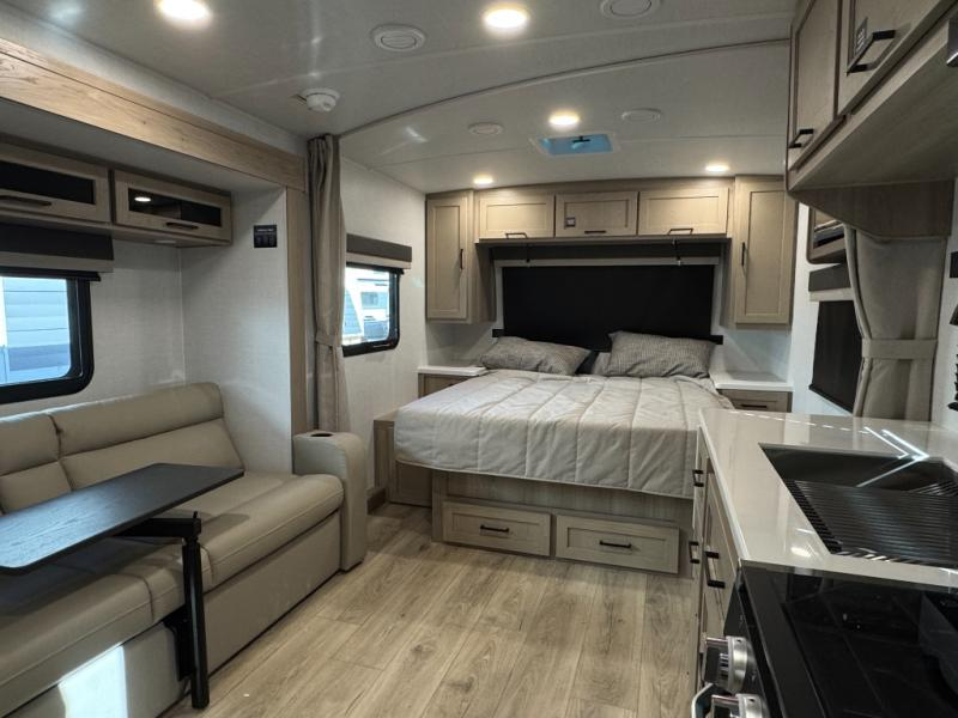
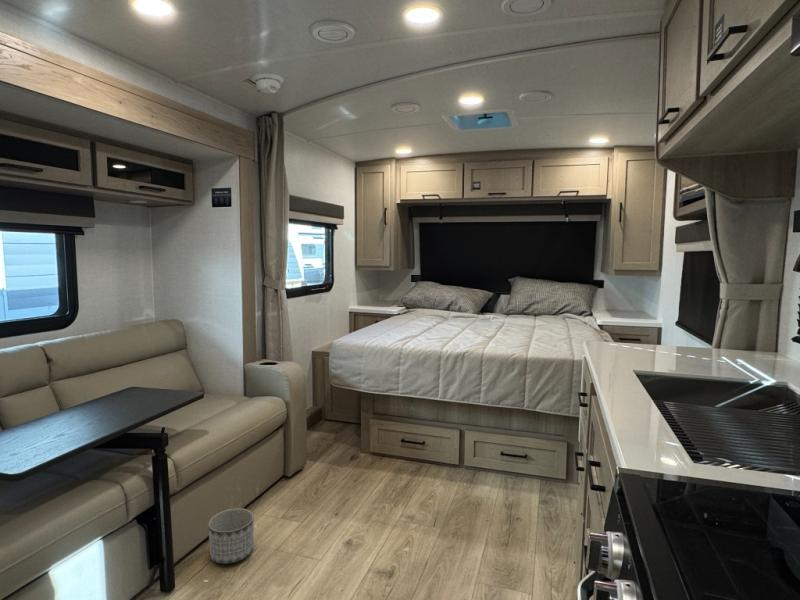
+ planter (231, 536)
